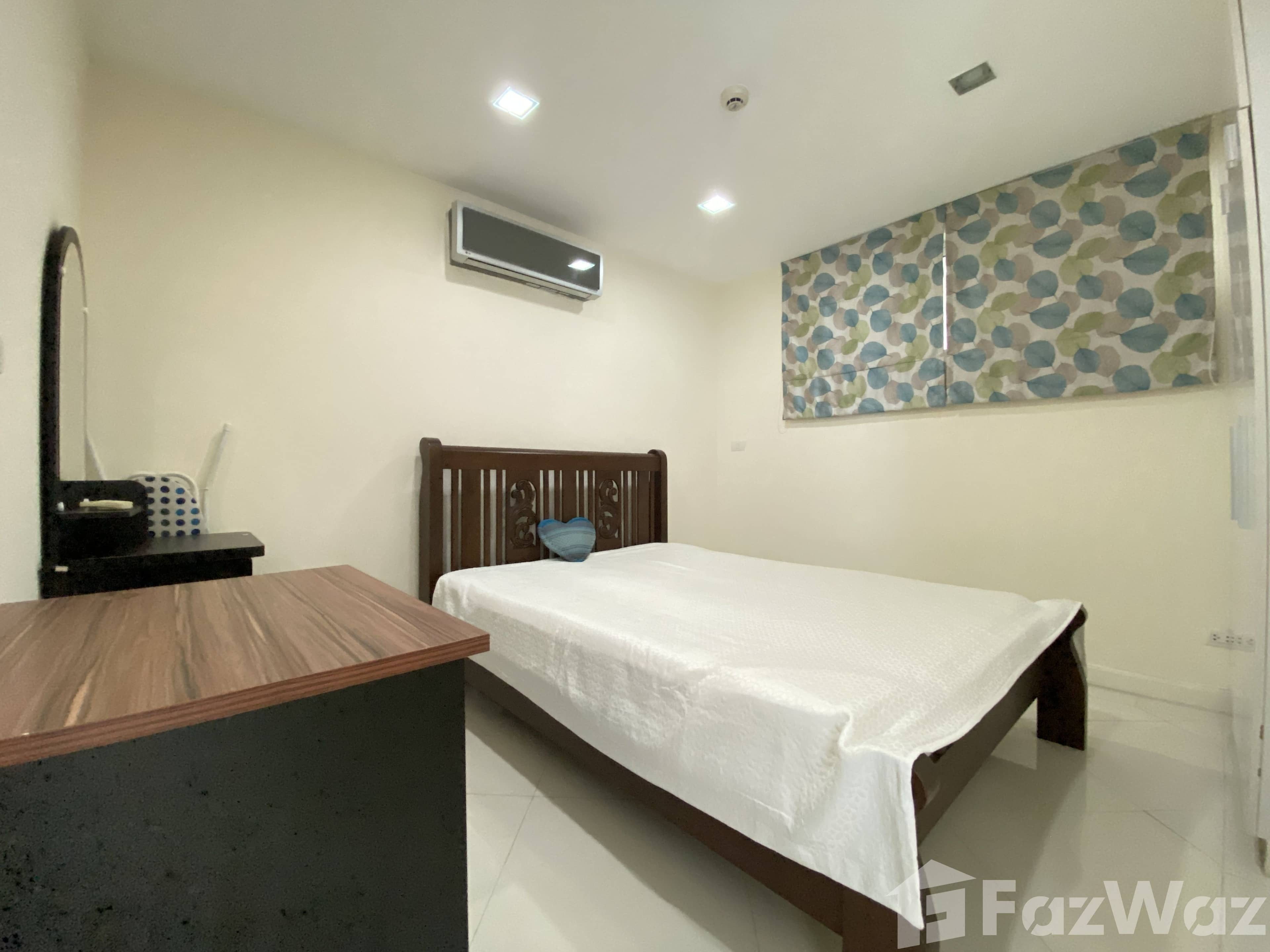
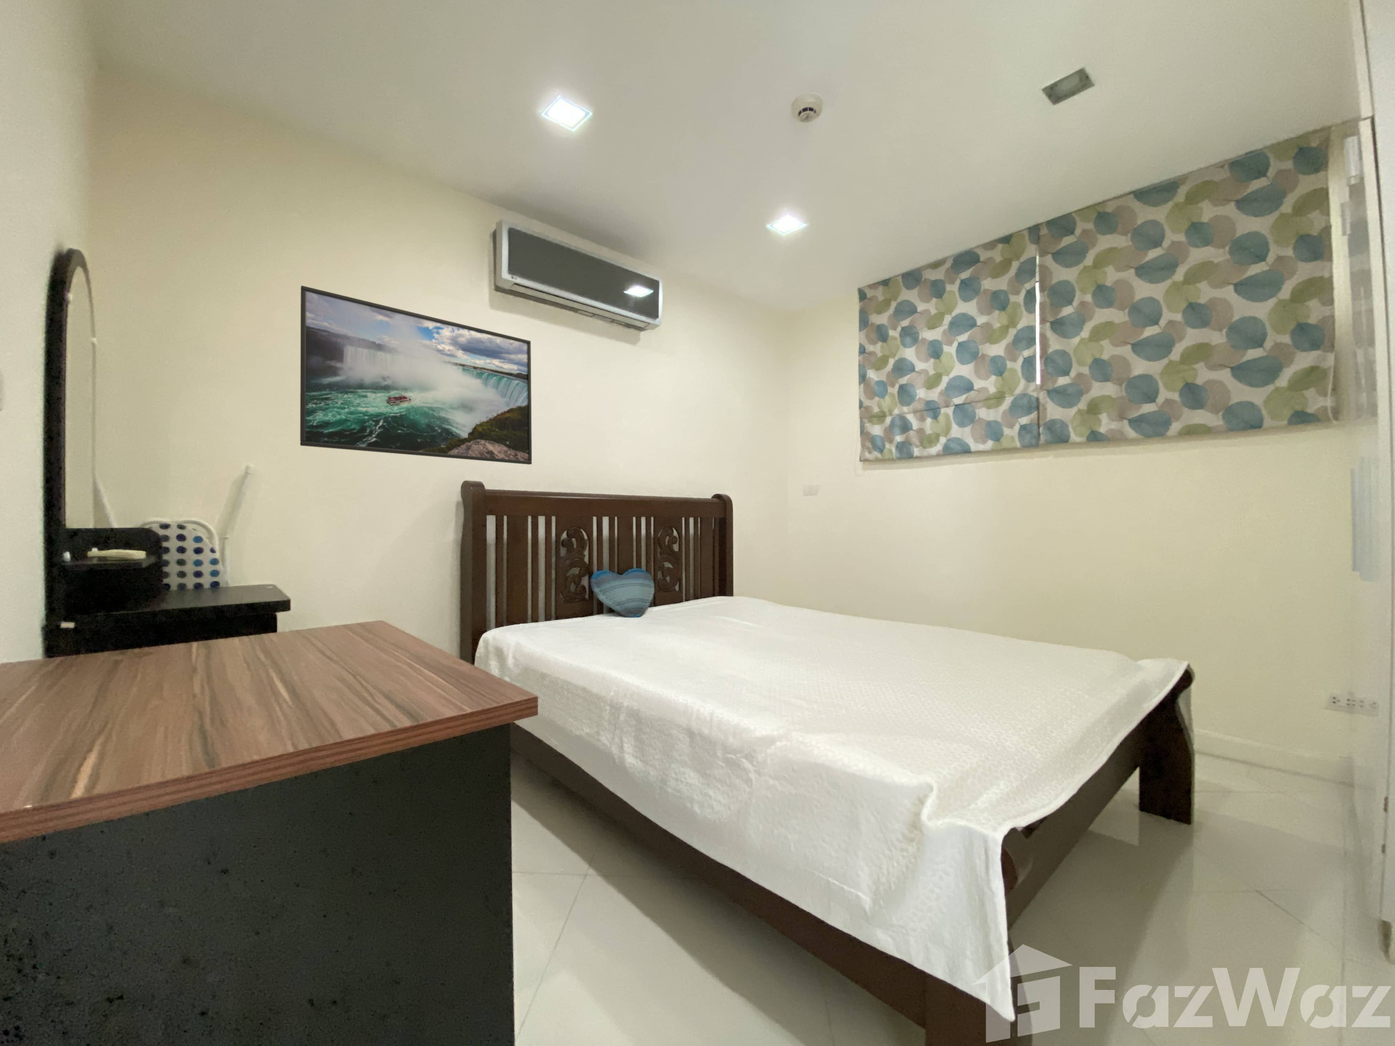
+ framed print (431, 387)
